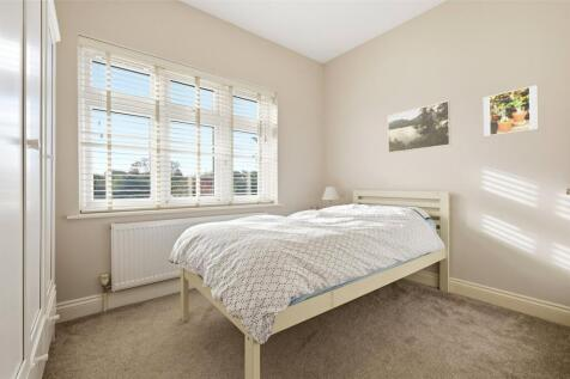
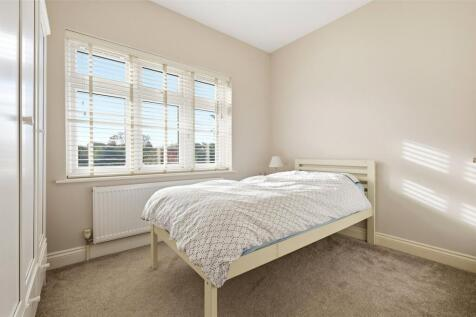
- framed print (509, 112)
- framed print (416, 129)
